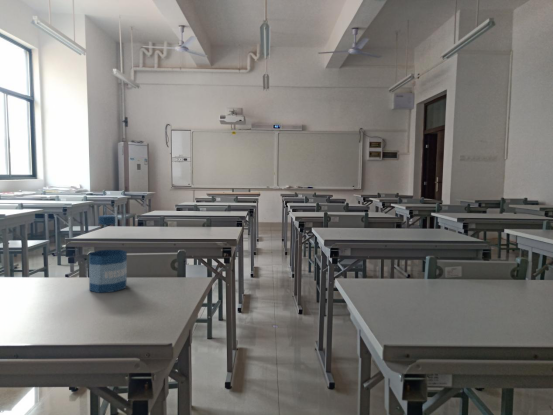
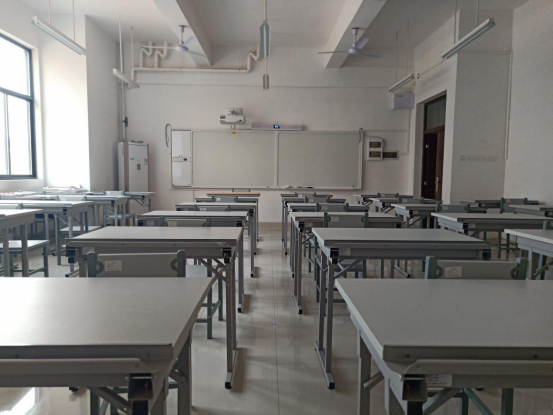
- bottle (107, 252)
